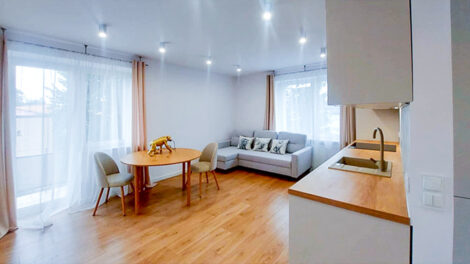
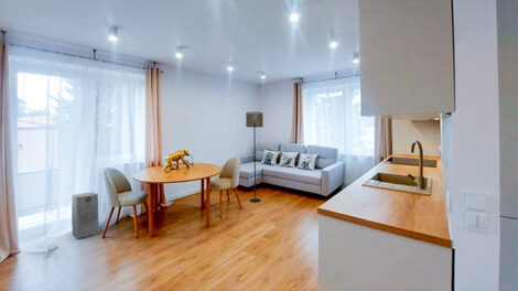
+ floor lamp (255, 157)
+ air purifier (85, 214)
